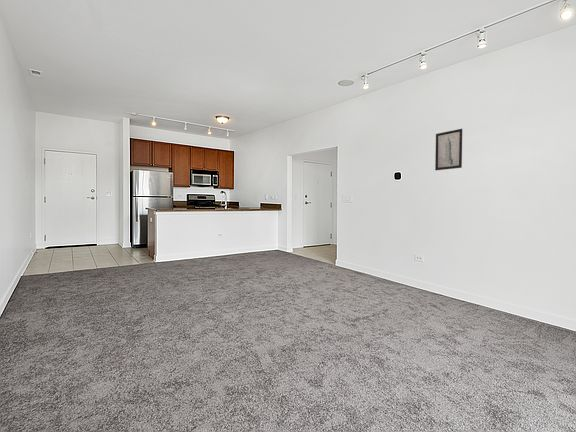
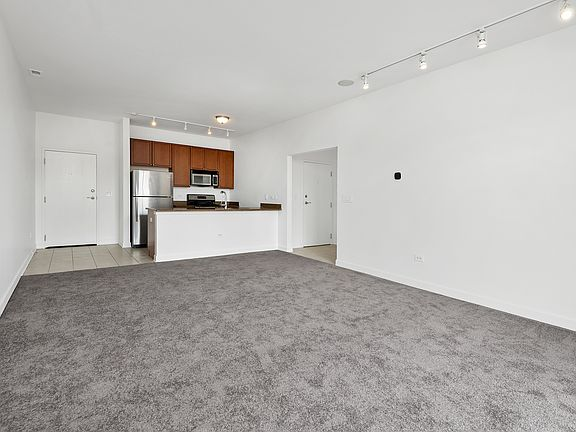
- wall art (448, 150)
